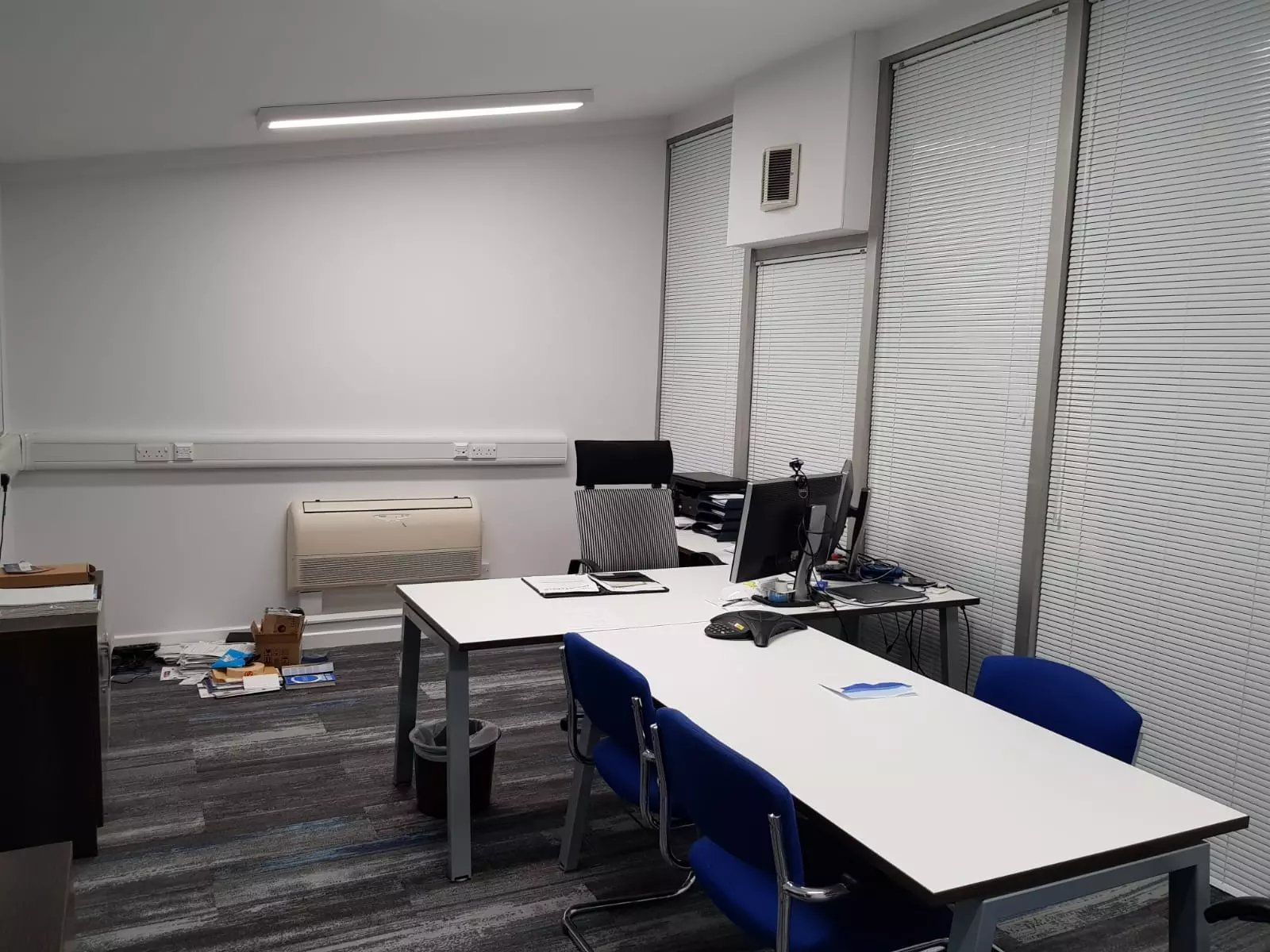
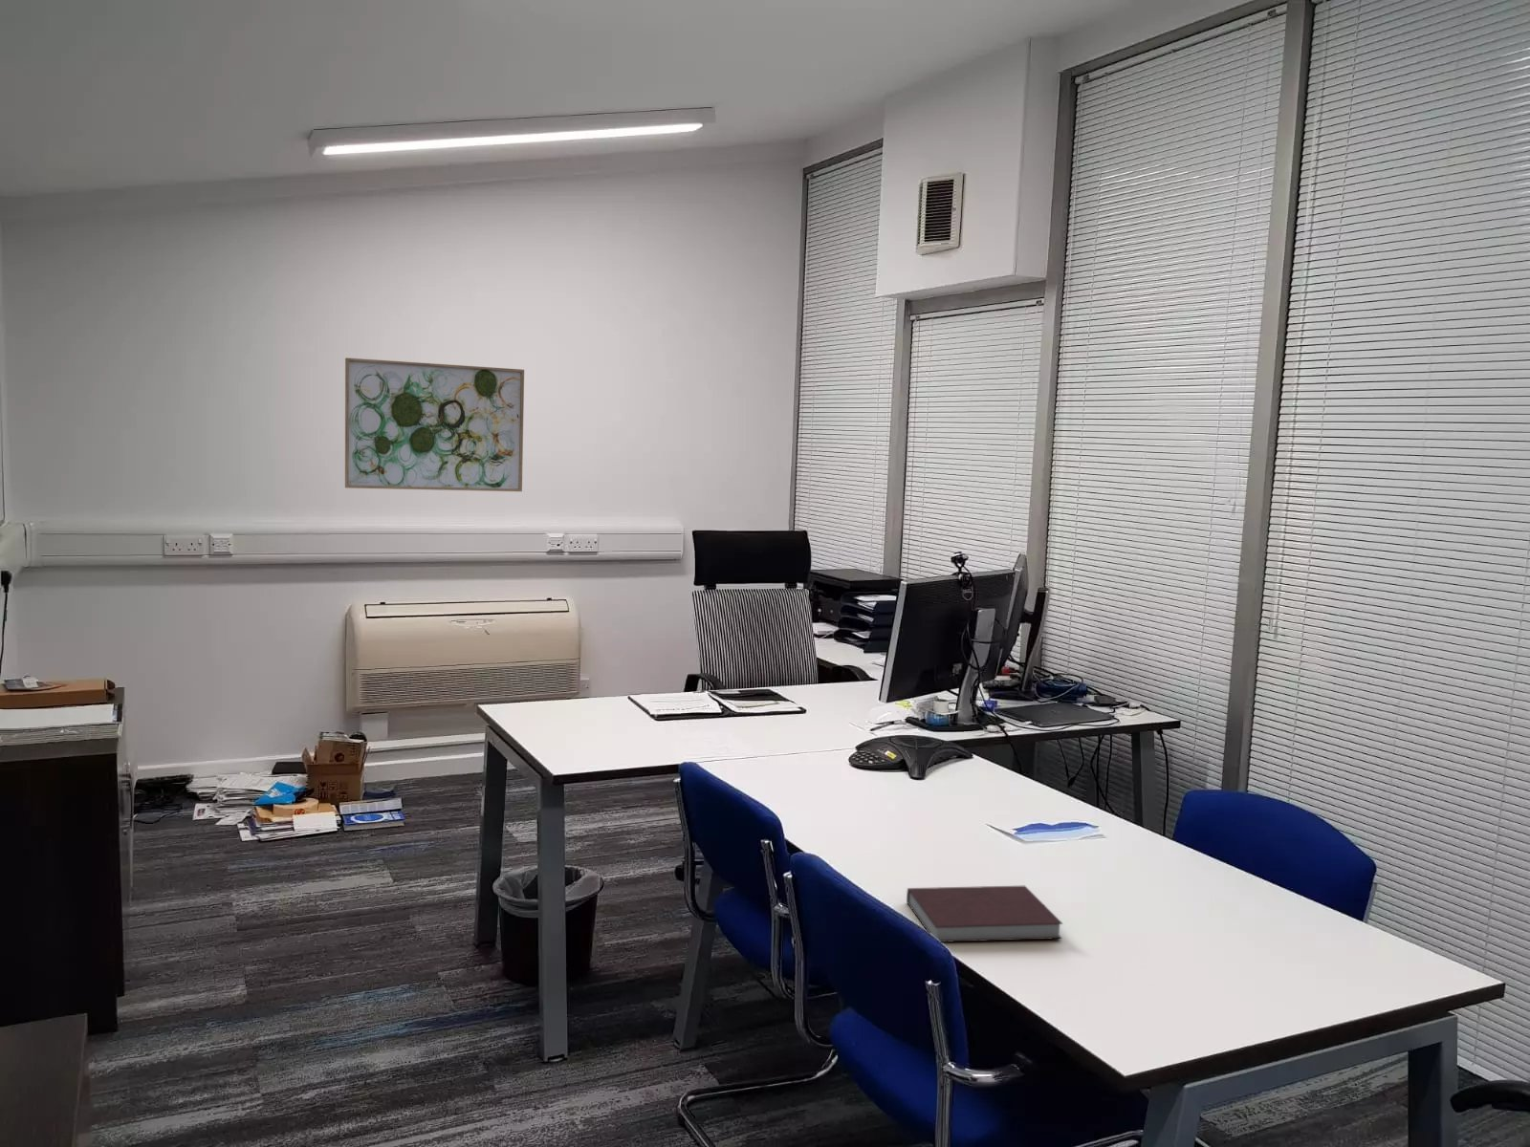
+ notebook (982, 912)
+ wall art (437, 427)
